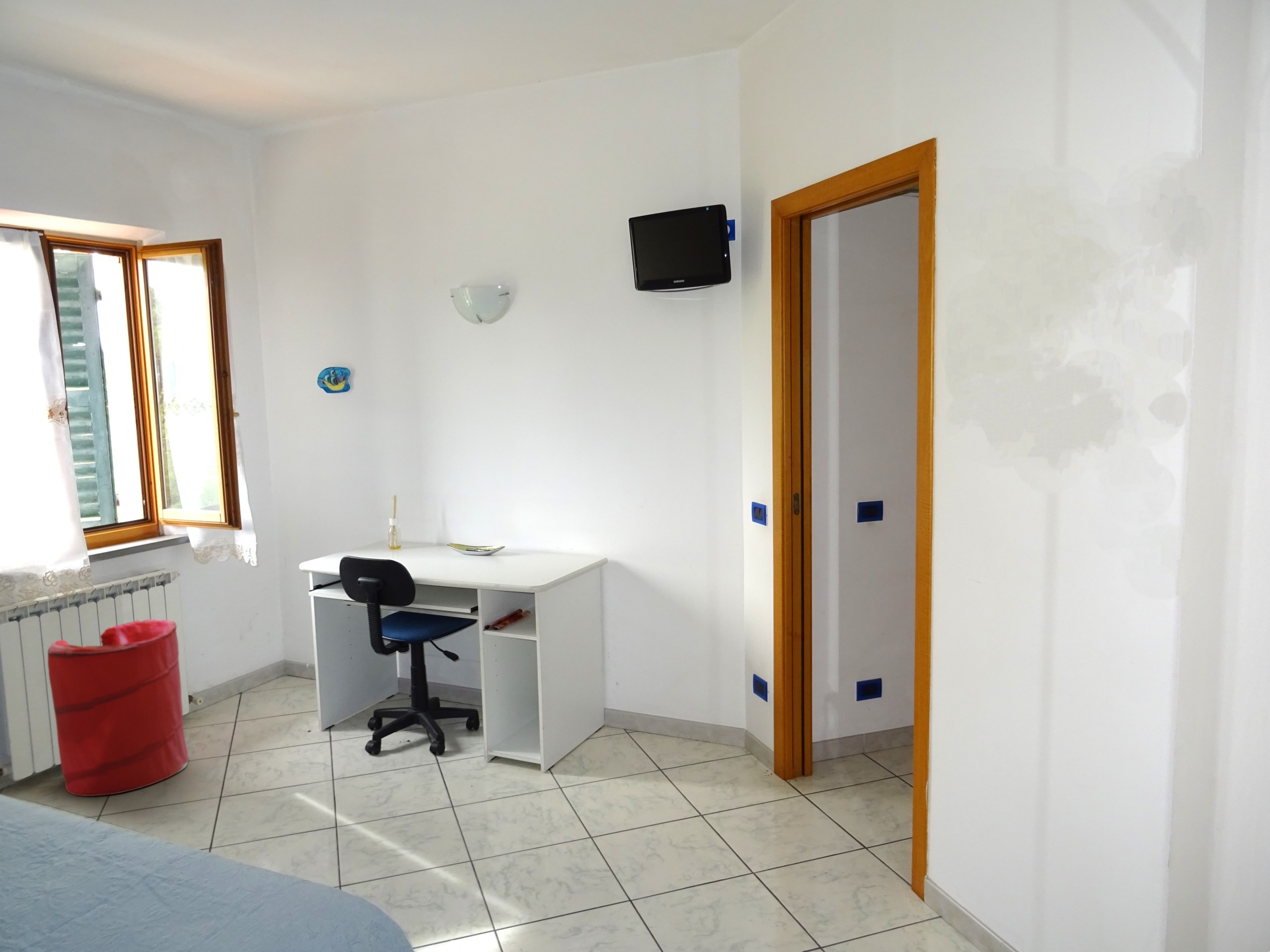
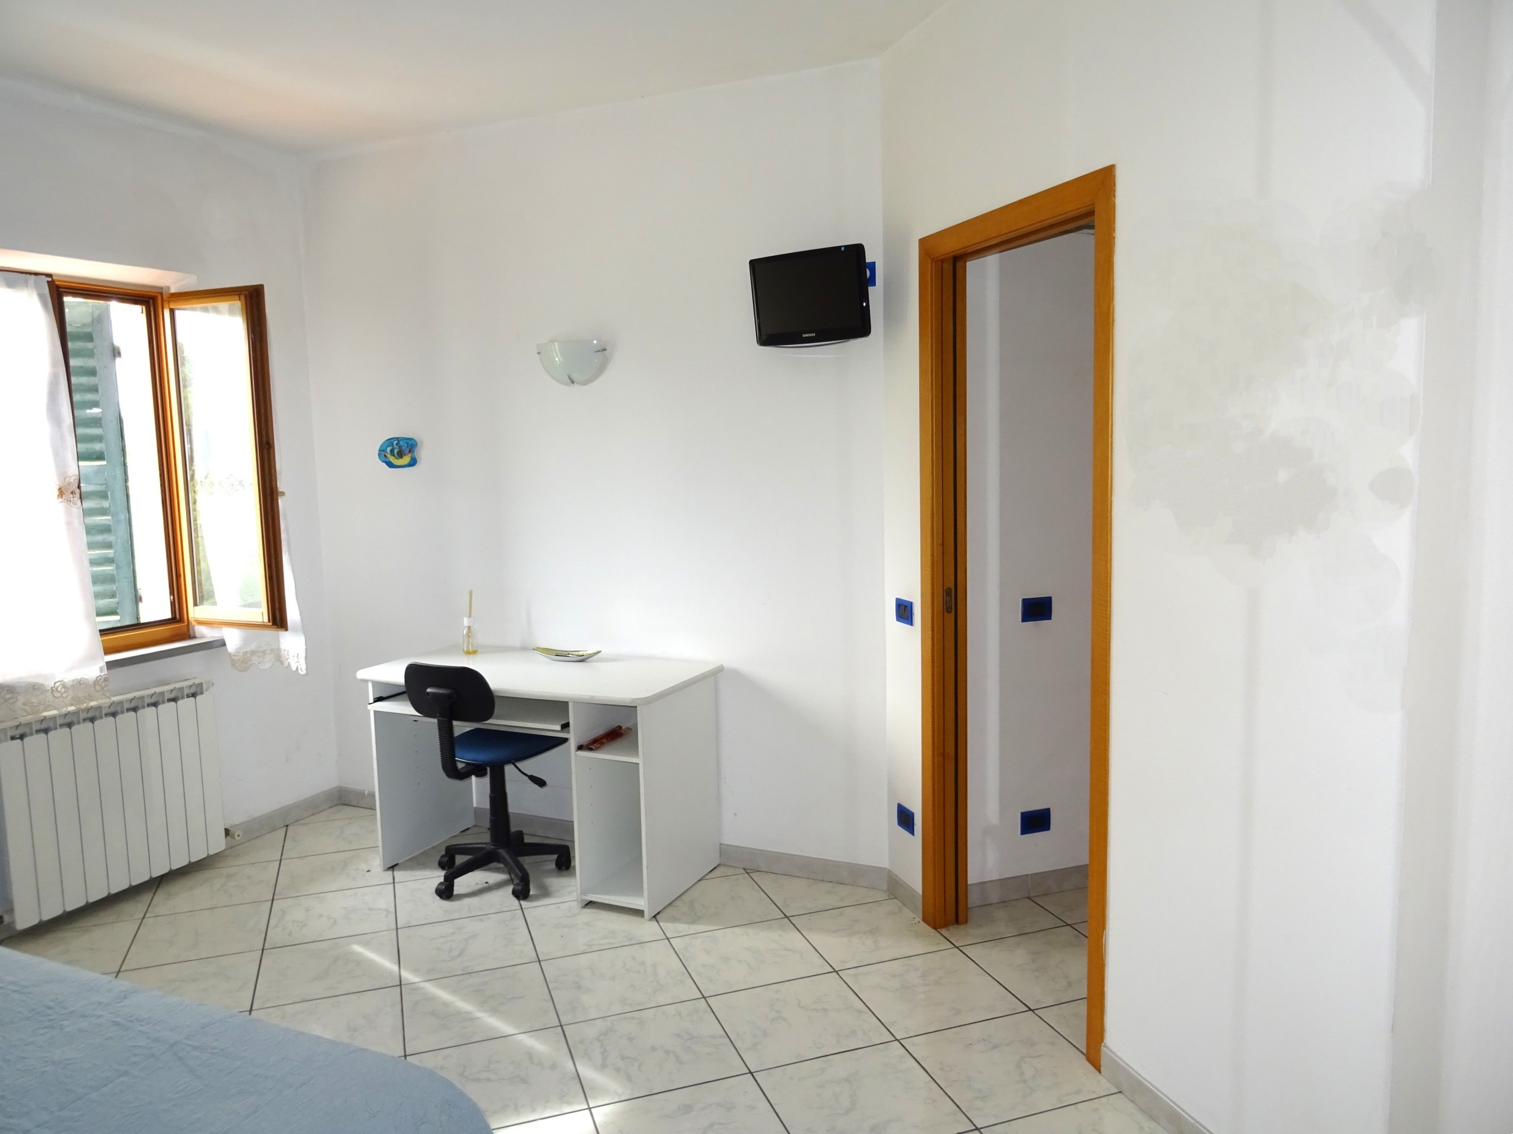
- laundry hamper (120, 701)
